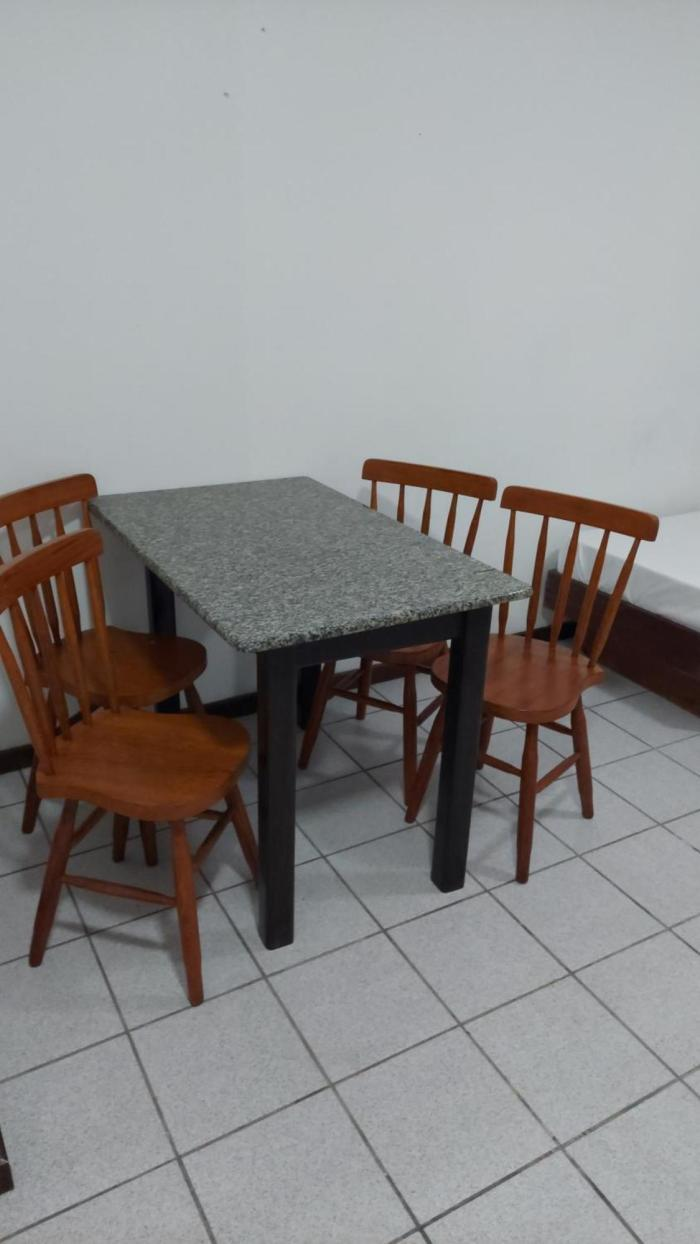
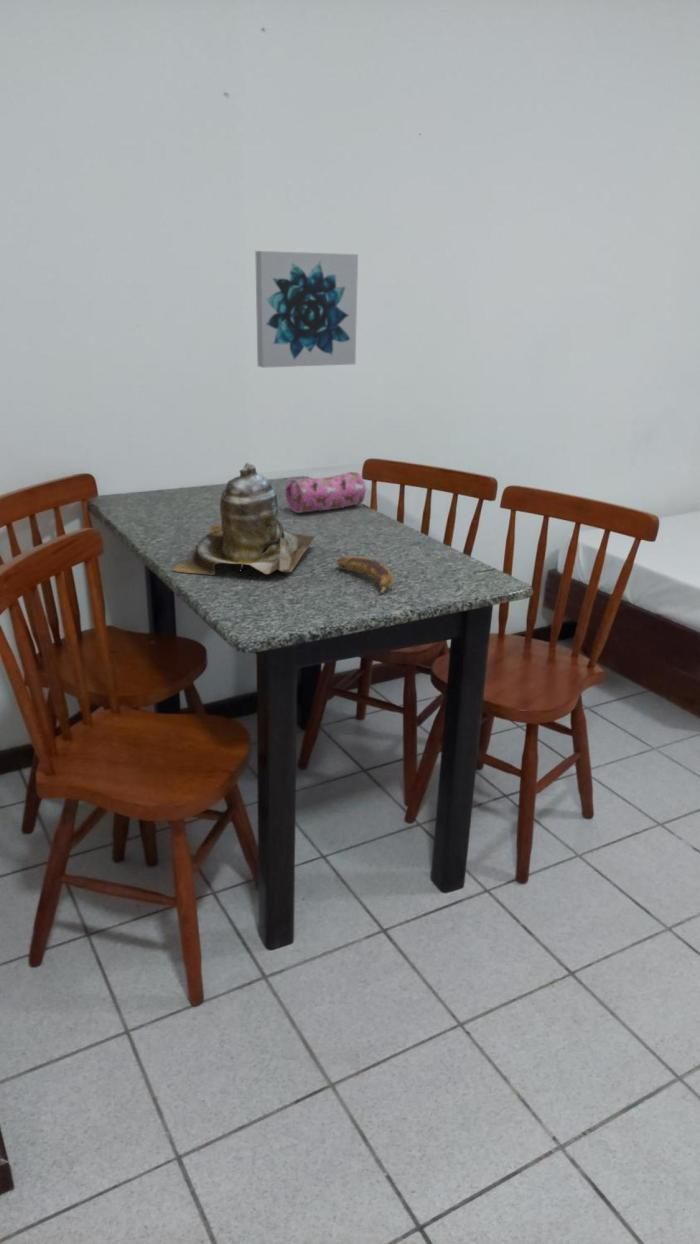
+ banana (365, 569)
+ pencil case (325, 492)
+ teapot (245, 510)
+ wall art (307, 310)
